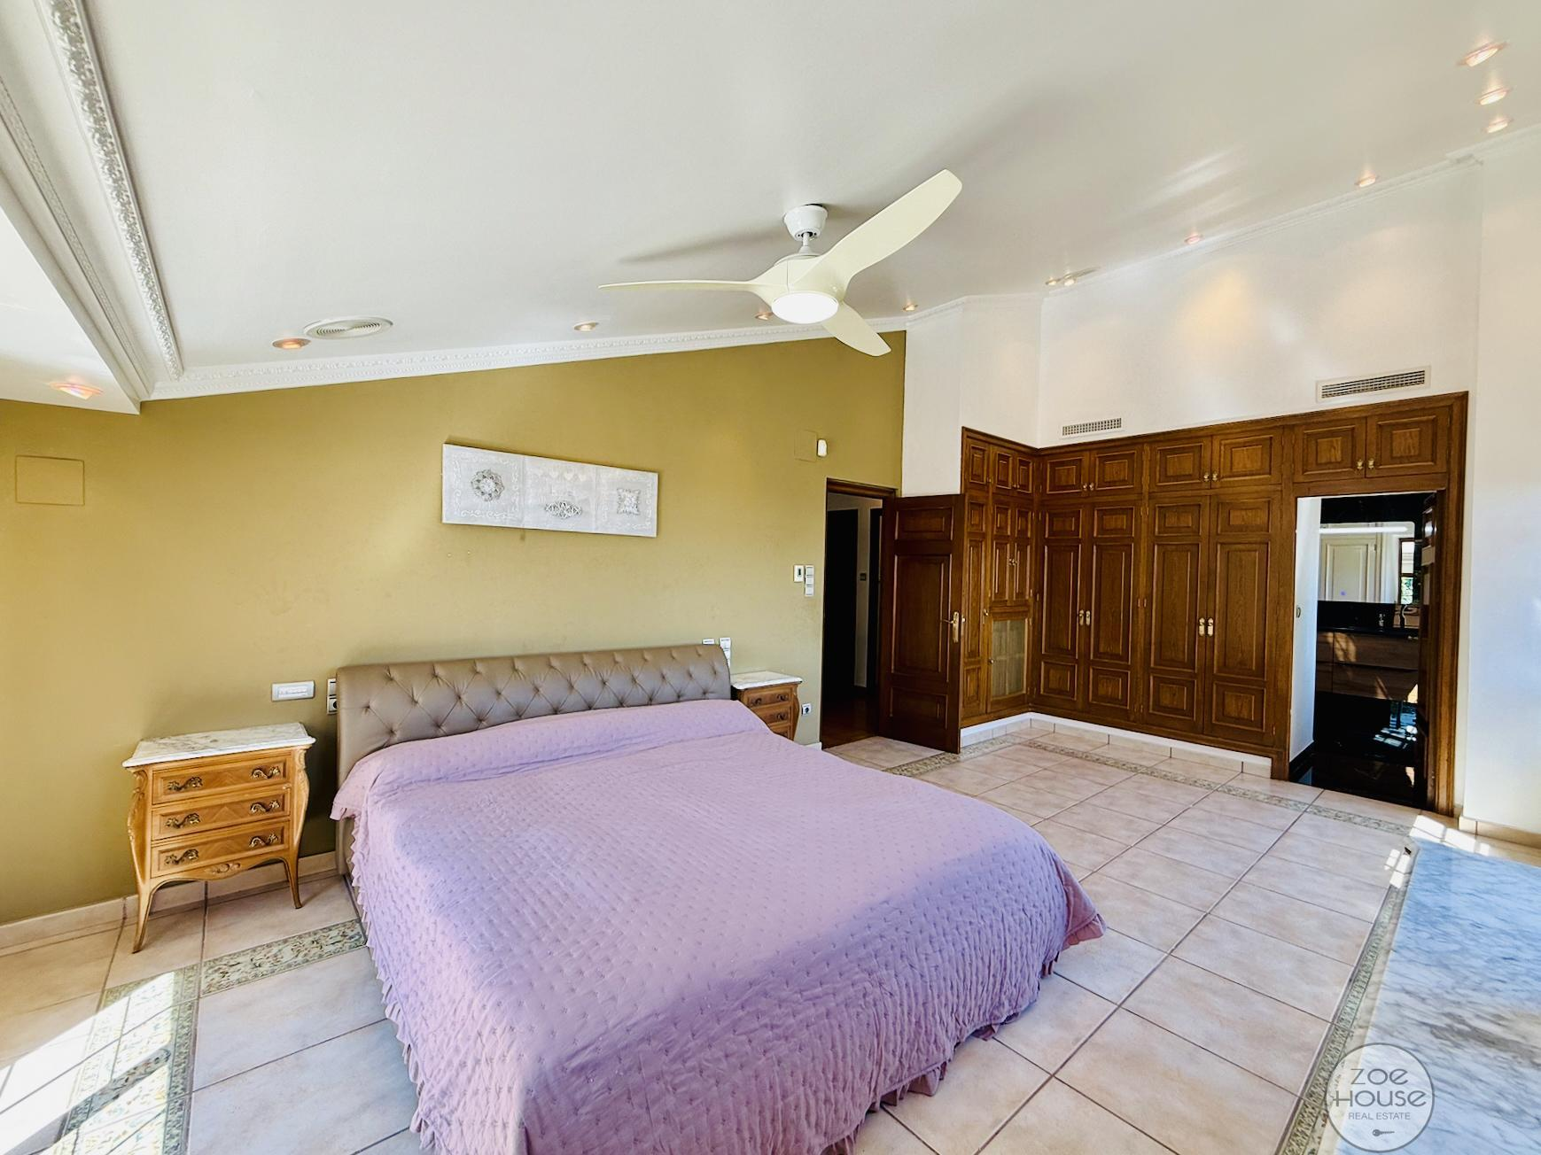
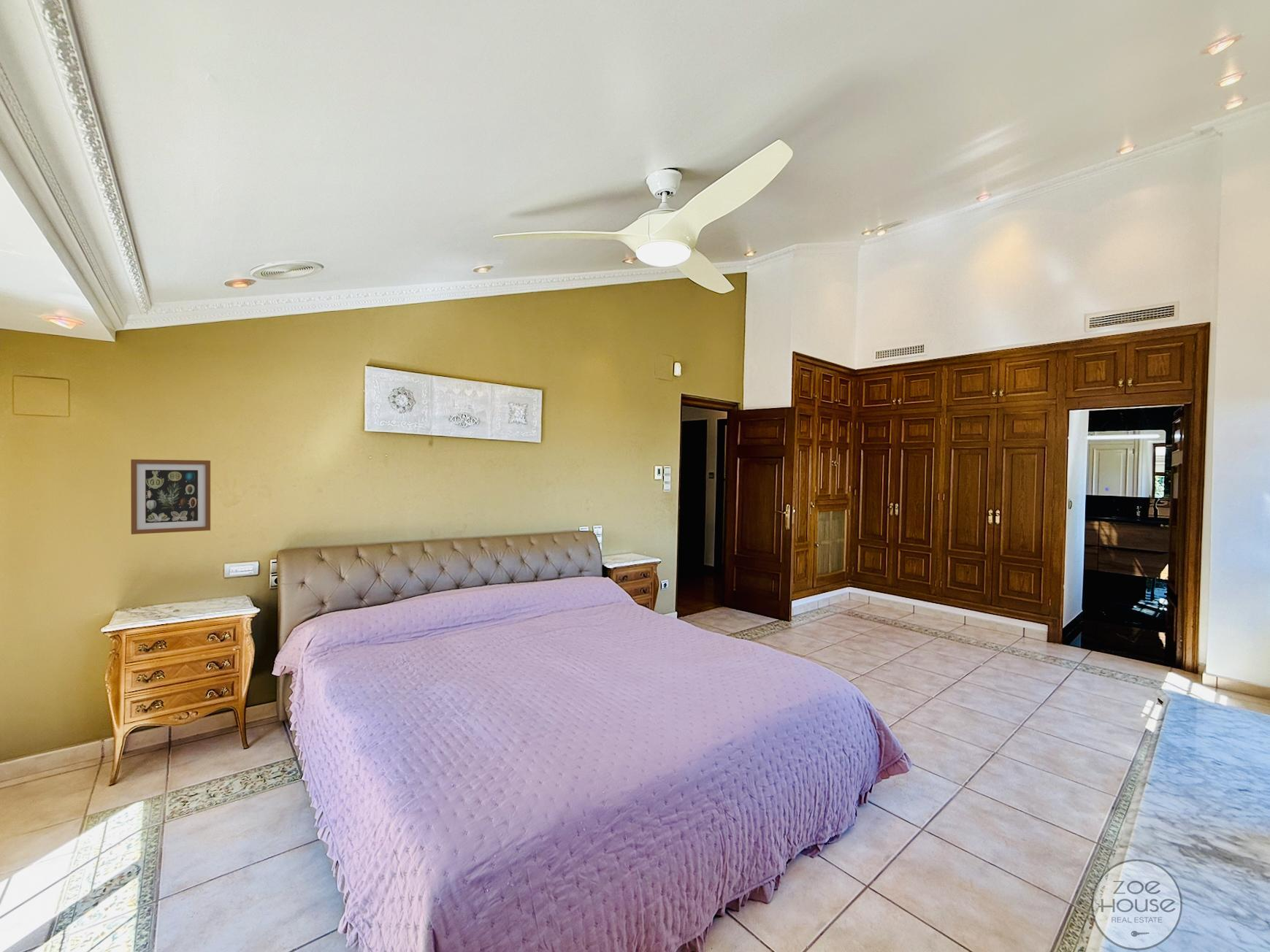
+ wall art (172, 496)
